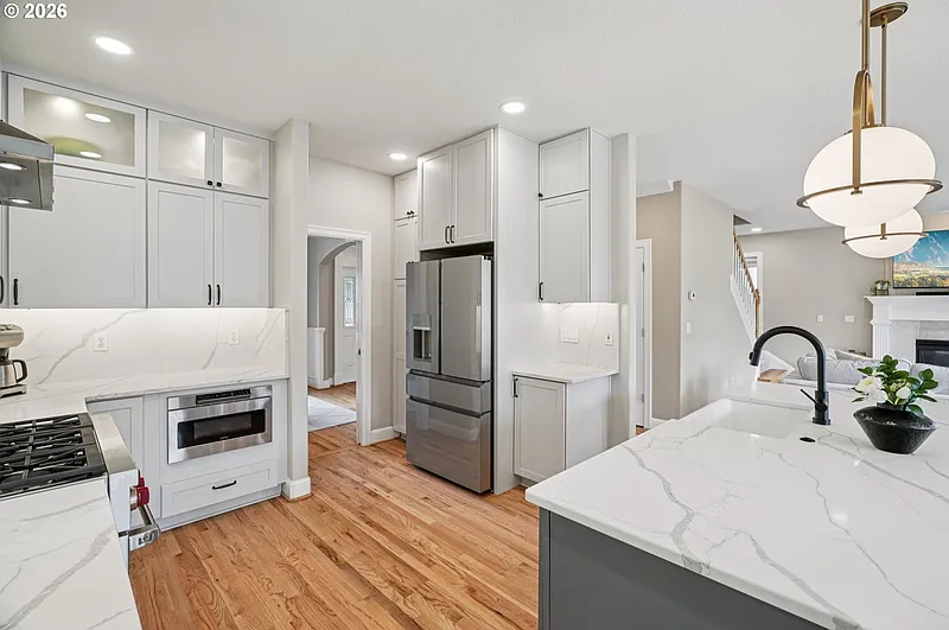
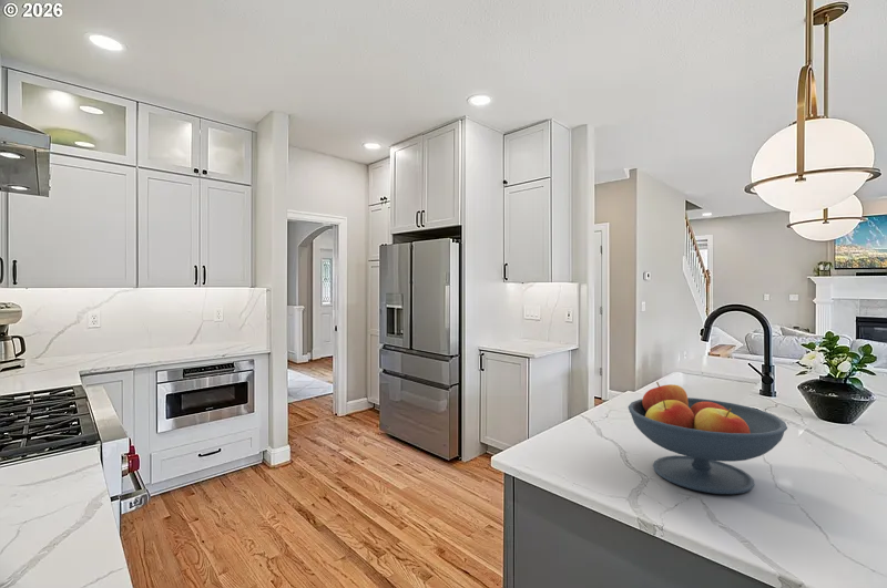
+ fruit bowl (701, 433)
